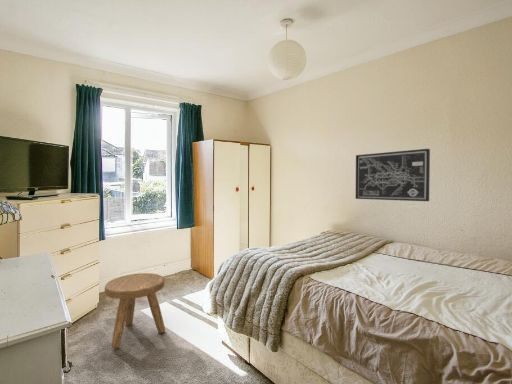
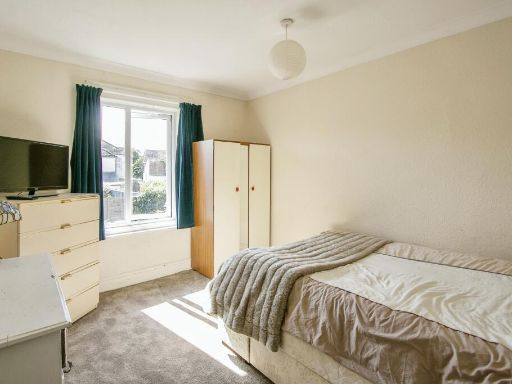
- wall art (389, 176)
- stool (134, 307)
